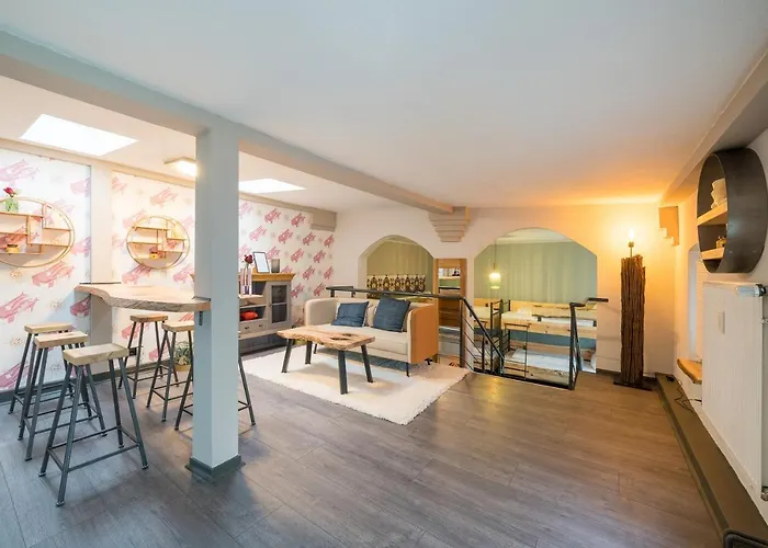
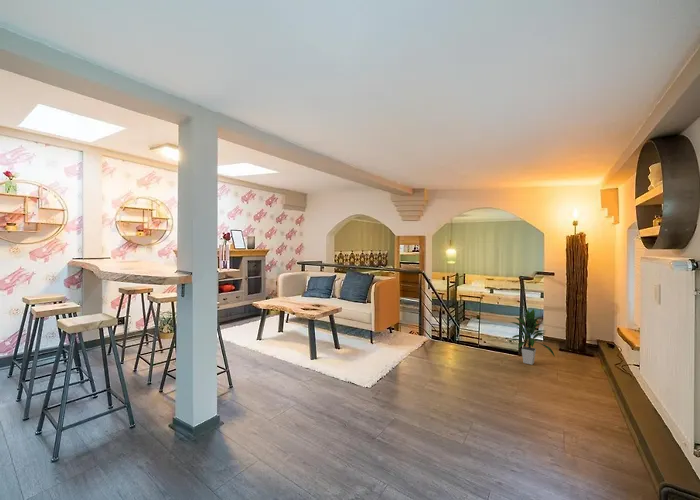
+ indoor plant (530, 336)
